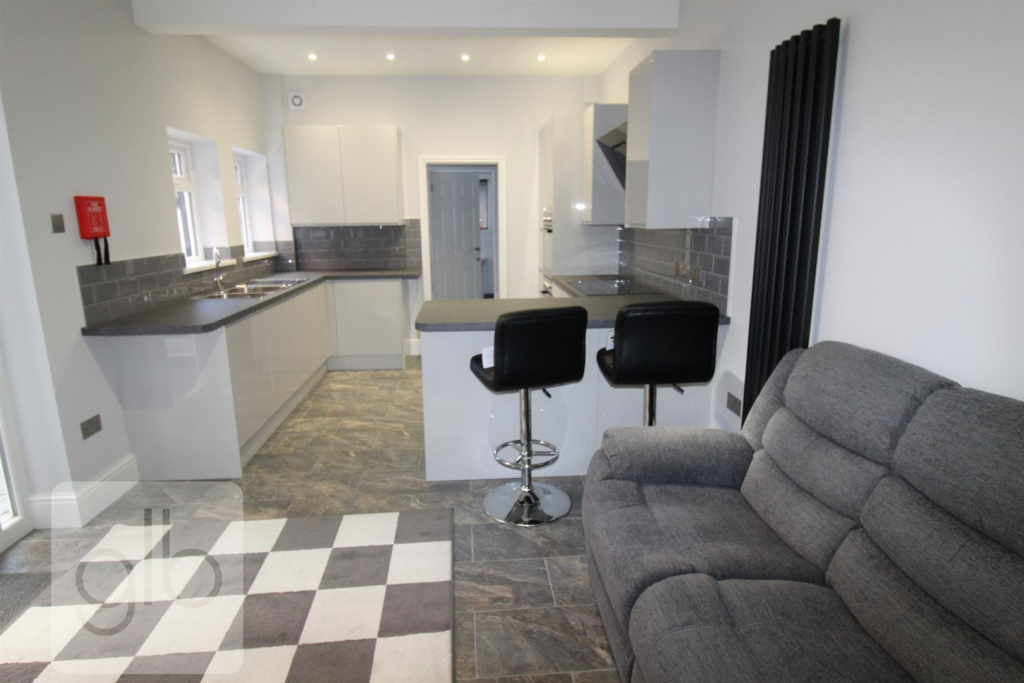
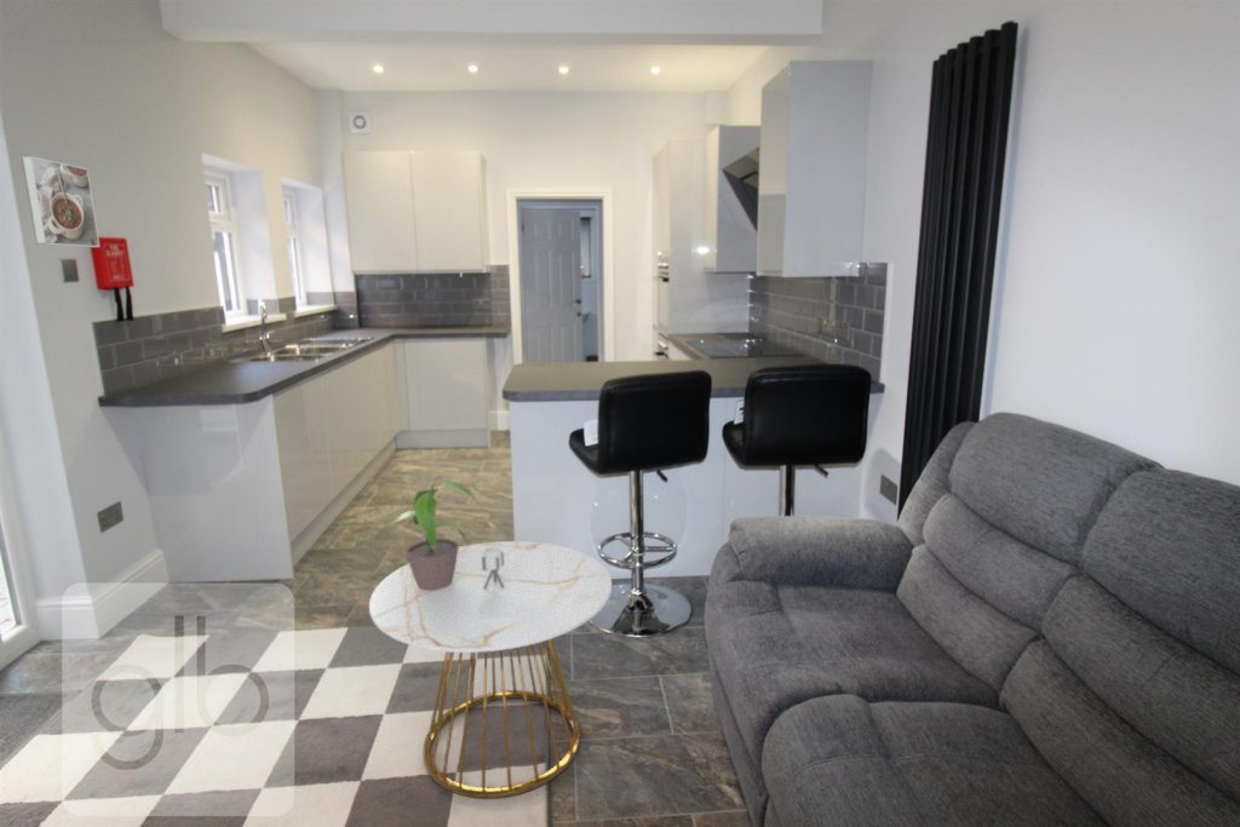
+ side table (496, 648)
+ potted plant (432, 534)
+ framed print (63, 205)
